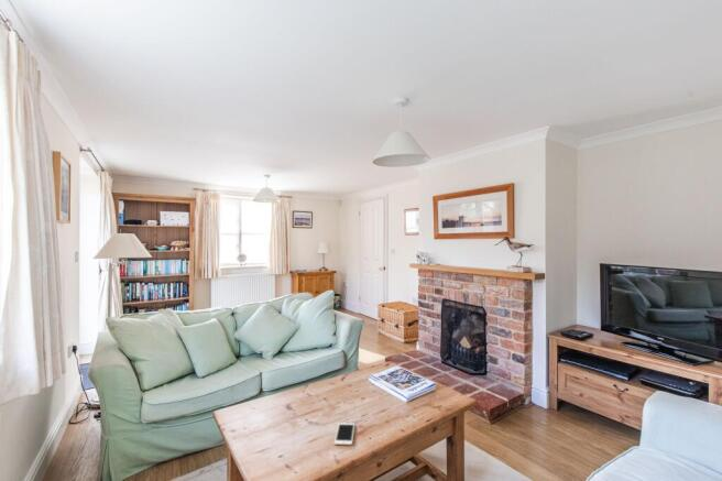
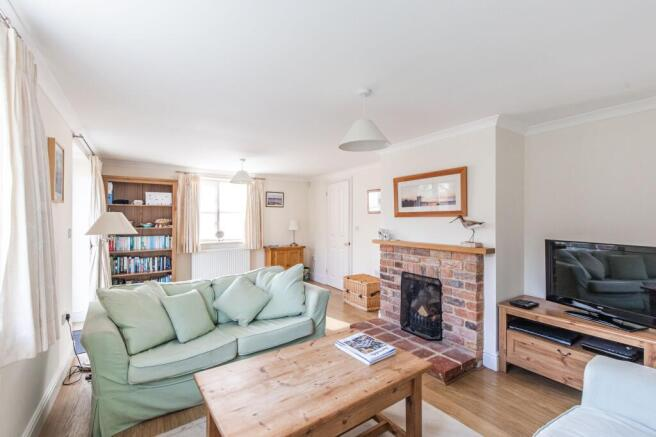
- cell phone (344, 433)
